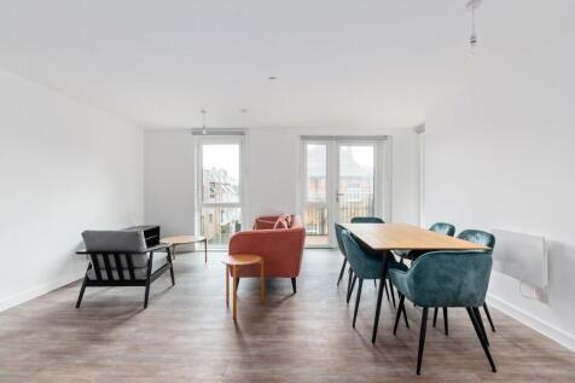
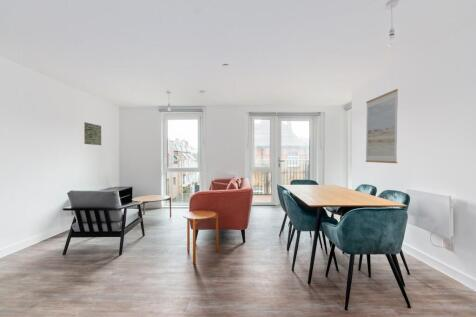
+ wall art (380, 129)
+ wall art (93, 134)
